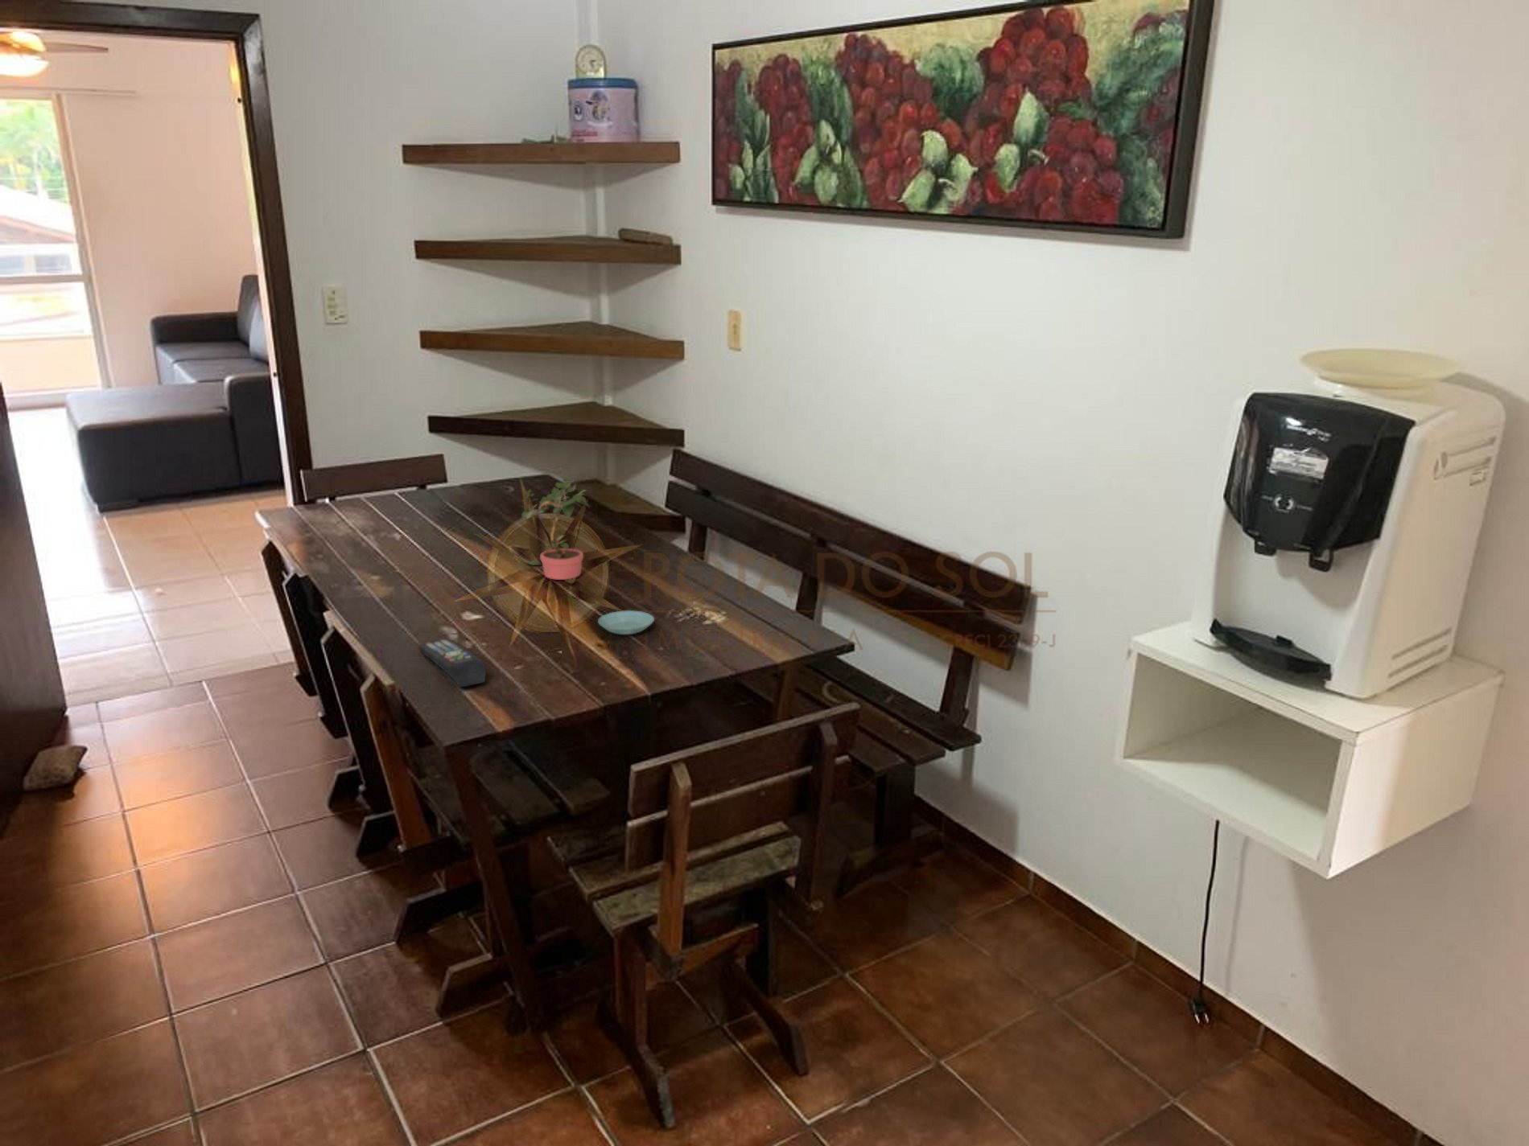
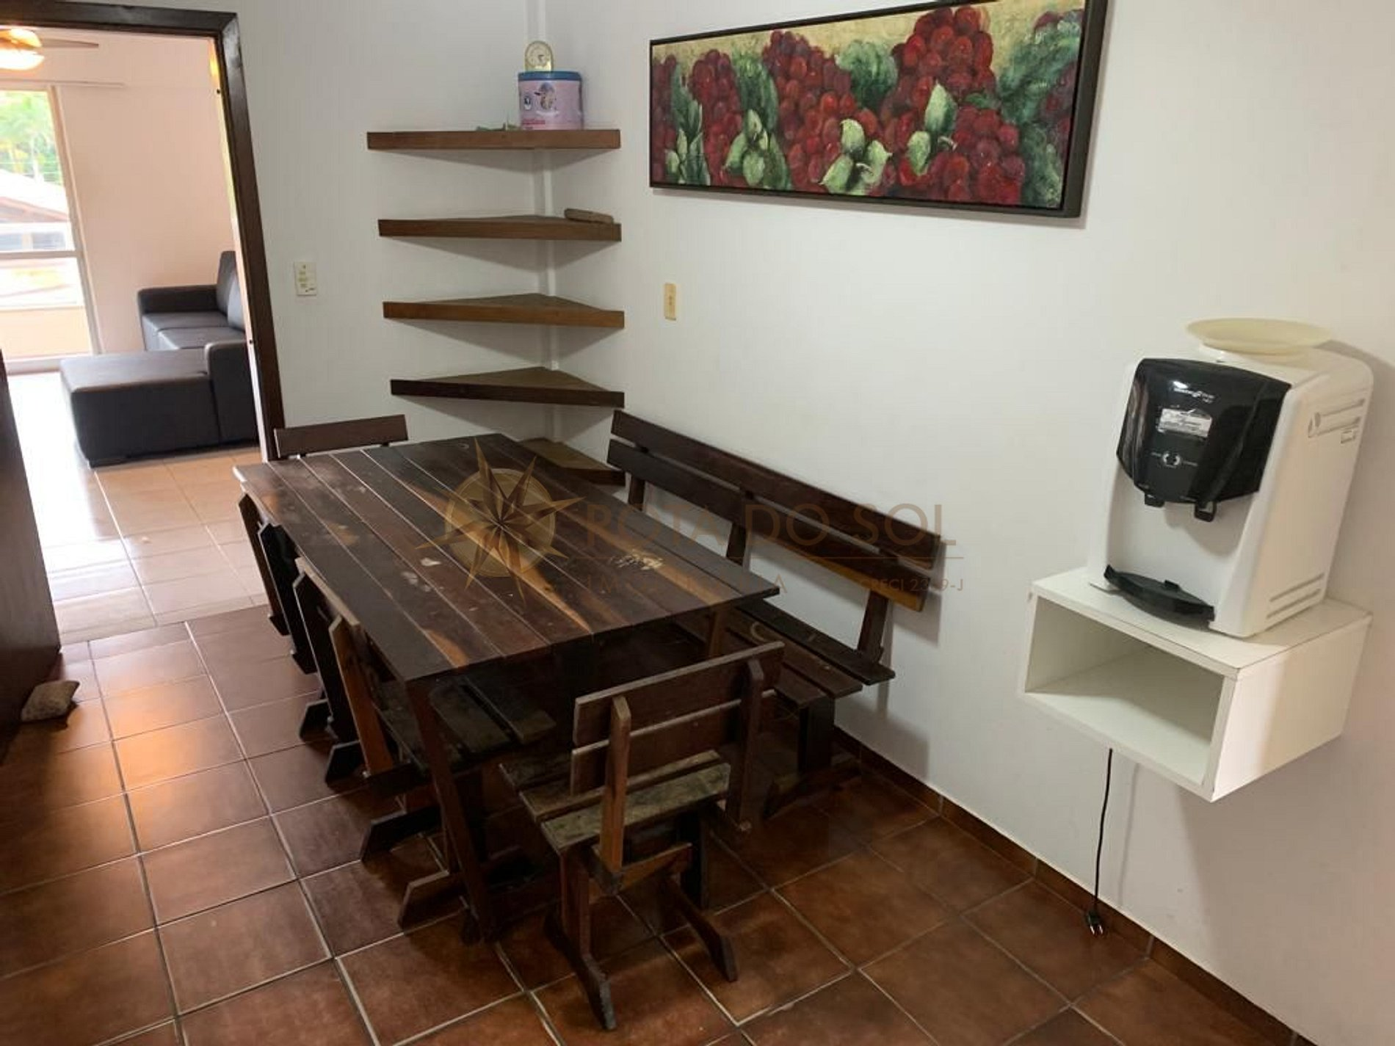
- potted plant (555, 522)
- saucer (626, 624)
- remote control (451, 658)
